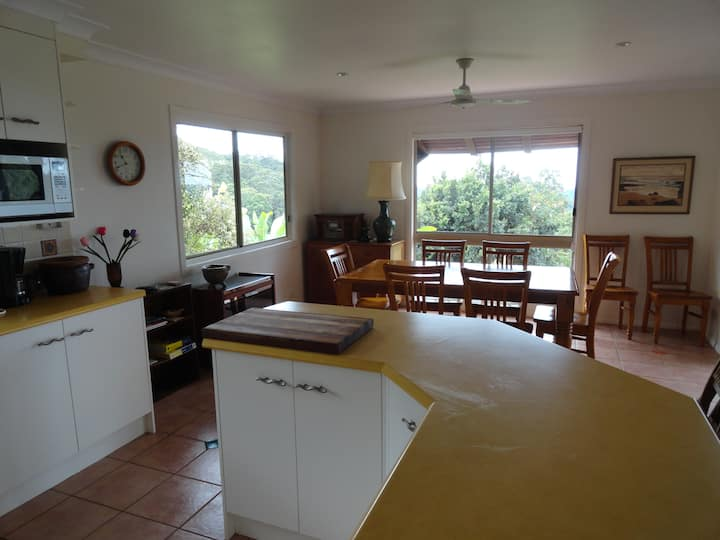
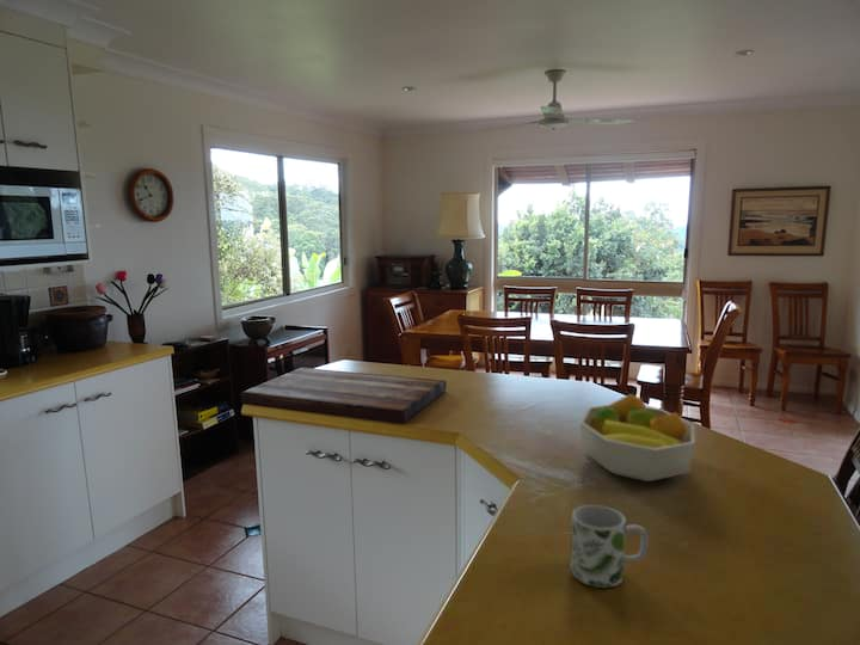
+ fruit bowl (635, 434)
+ mug (609, 543)
